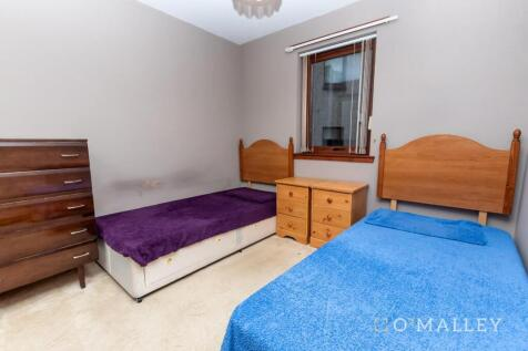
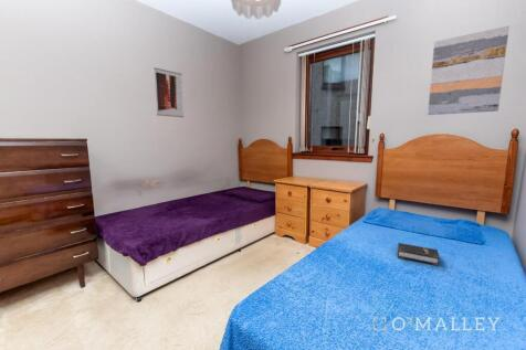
+ wall art (464, 74)
+ wall art (169, 94)
+ hardback book (417, 253)
